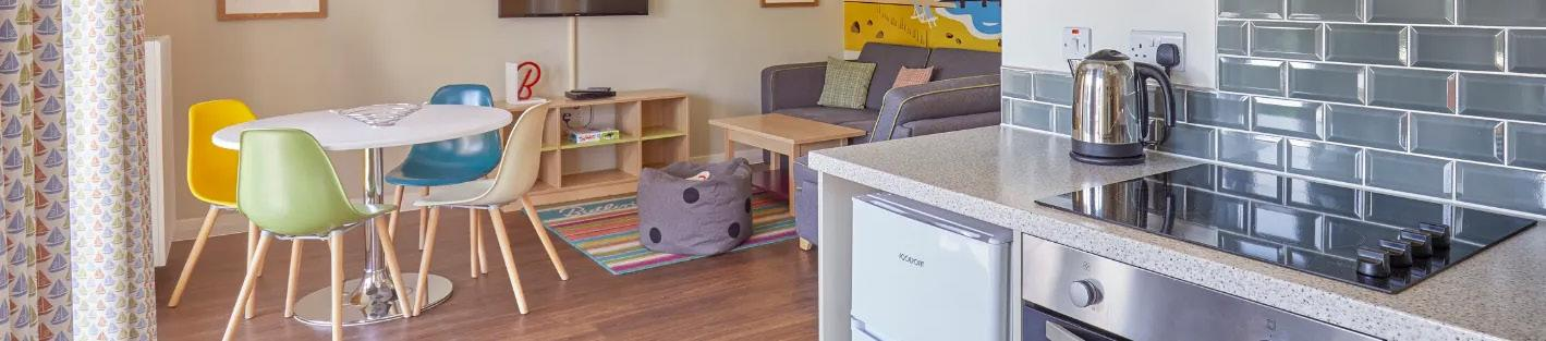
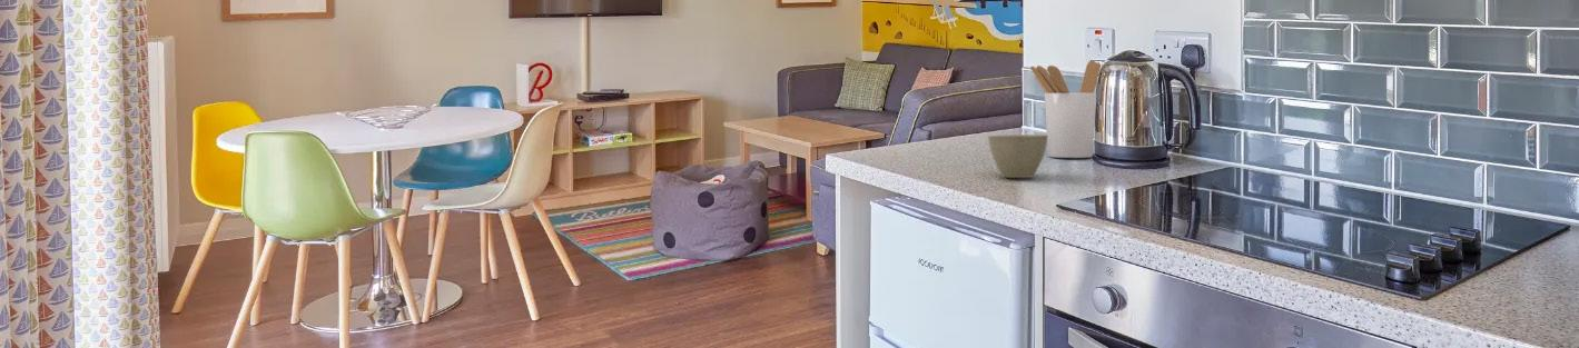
+ flower pot (1017, 156)
+ utensil holder (1062, 109)
